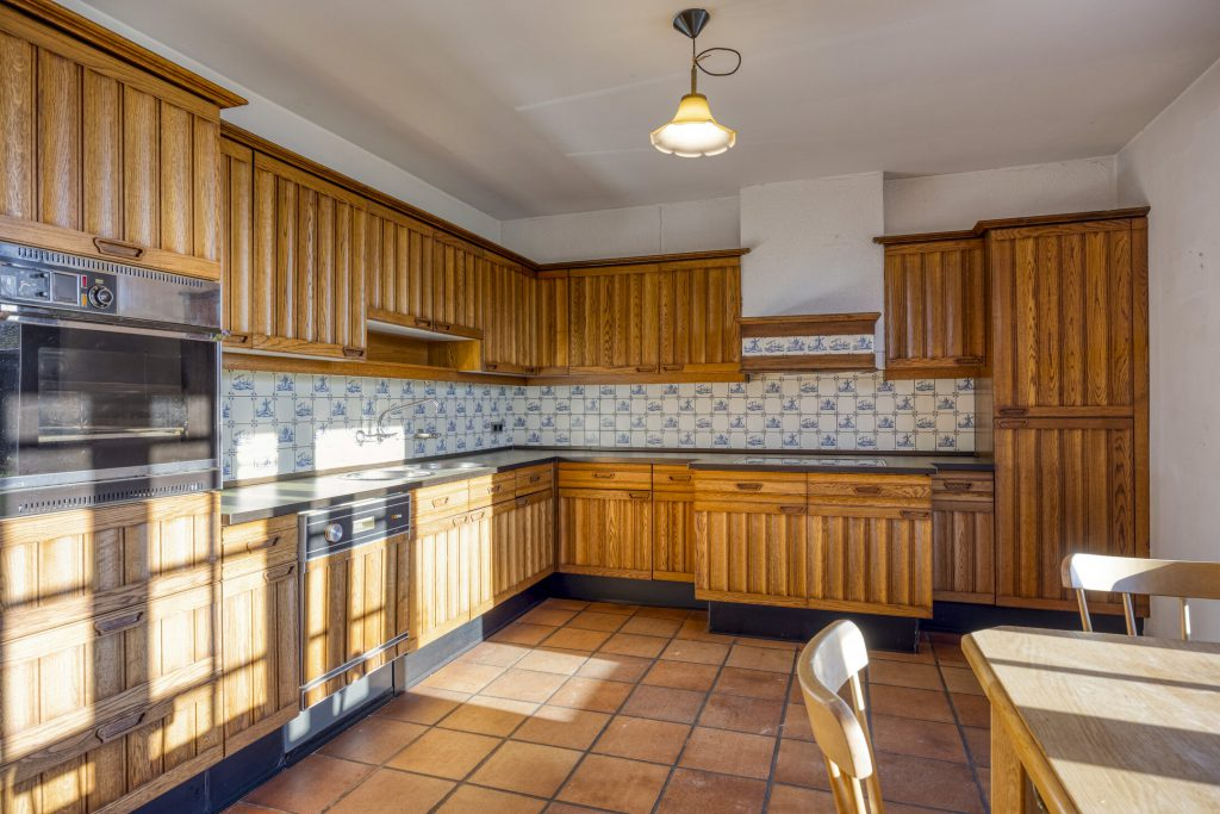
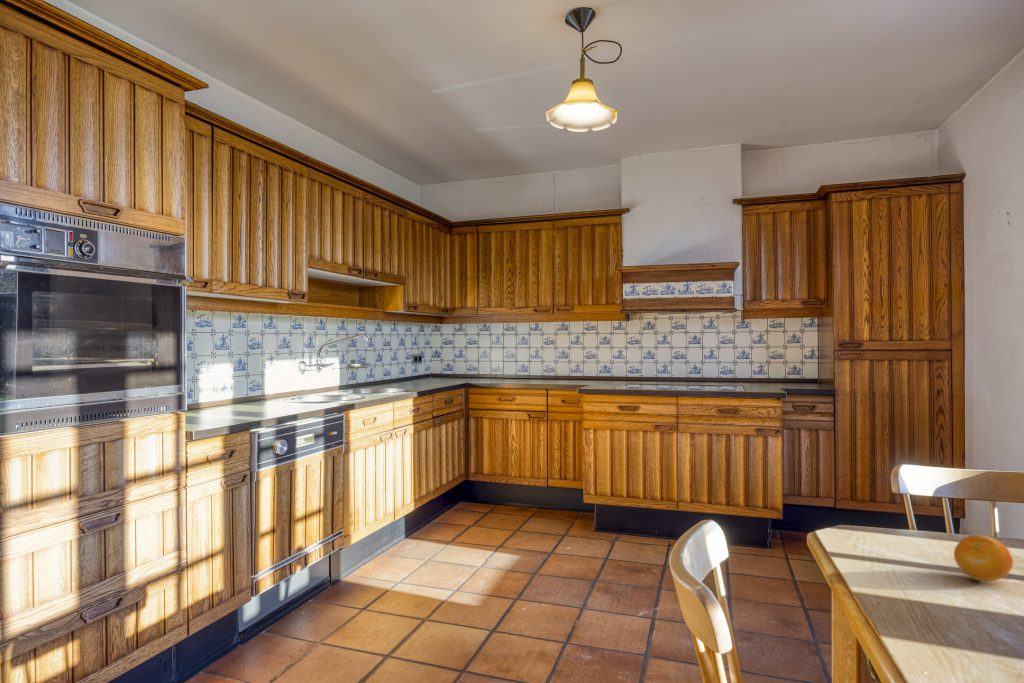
+ fruit (982, 557)
